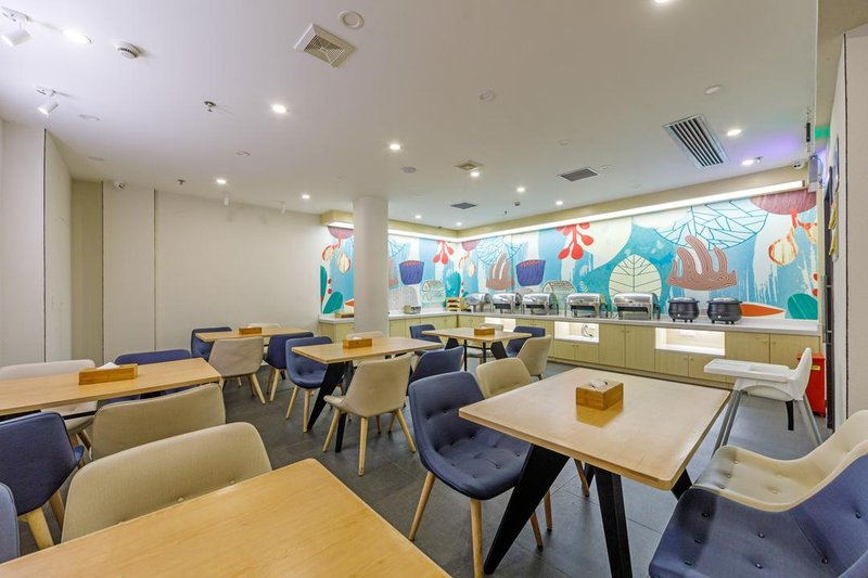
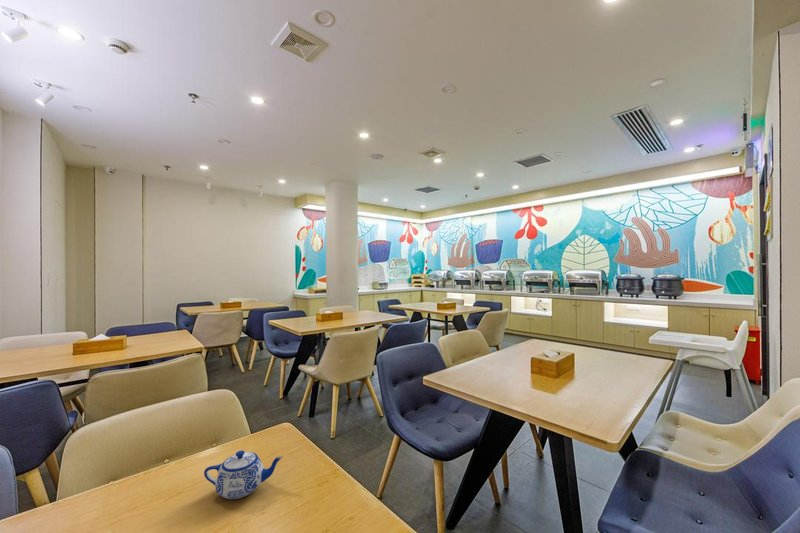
+ teapot (244, 469)
